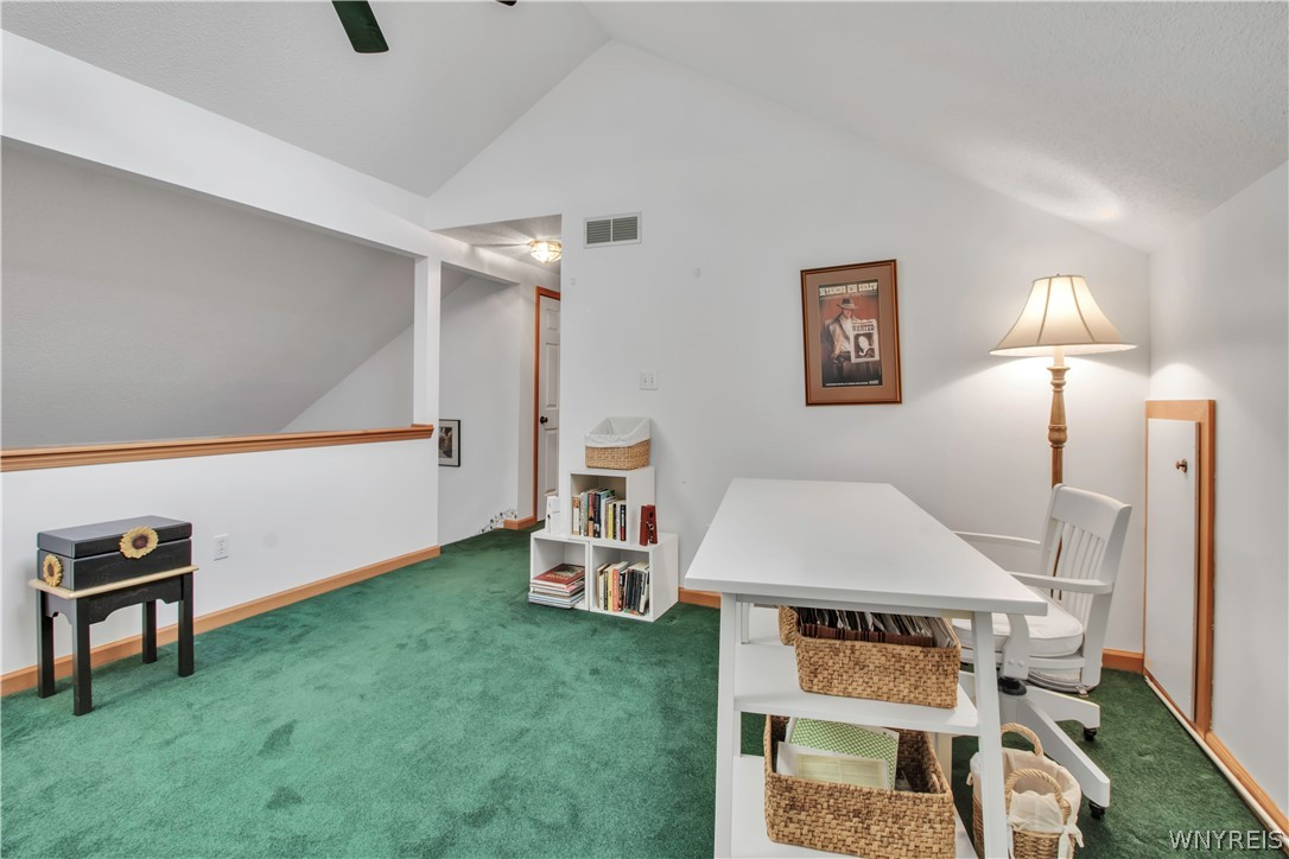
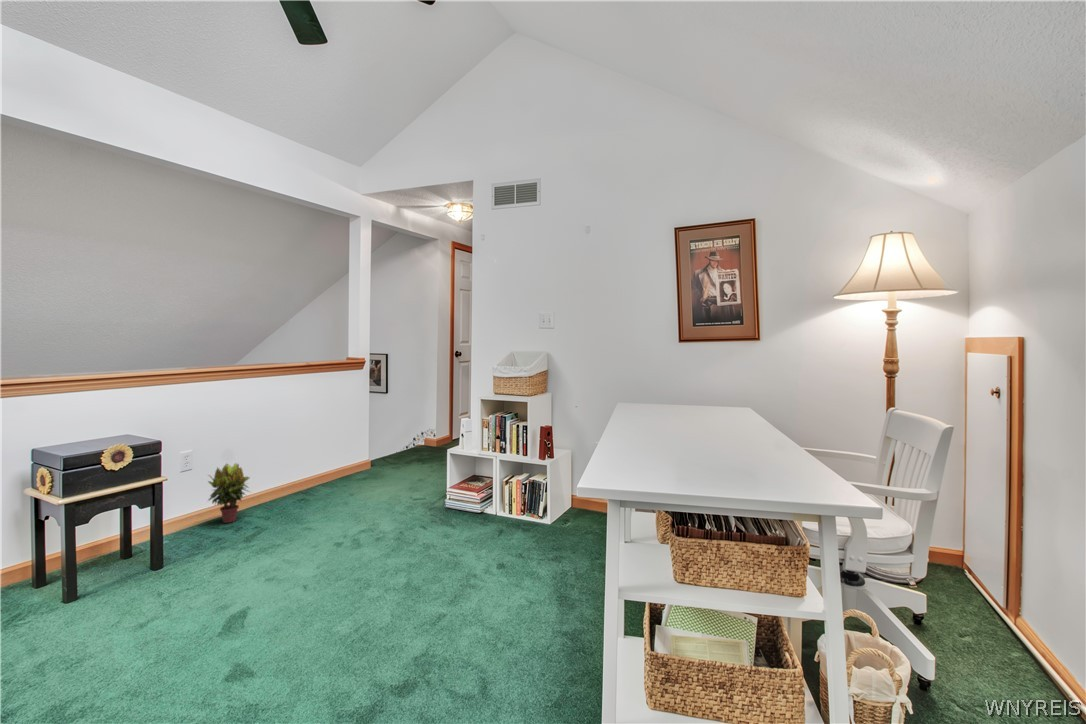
+ potted plant (230, 491)
